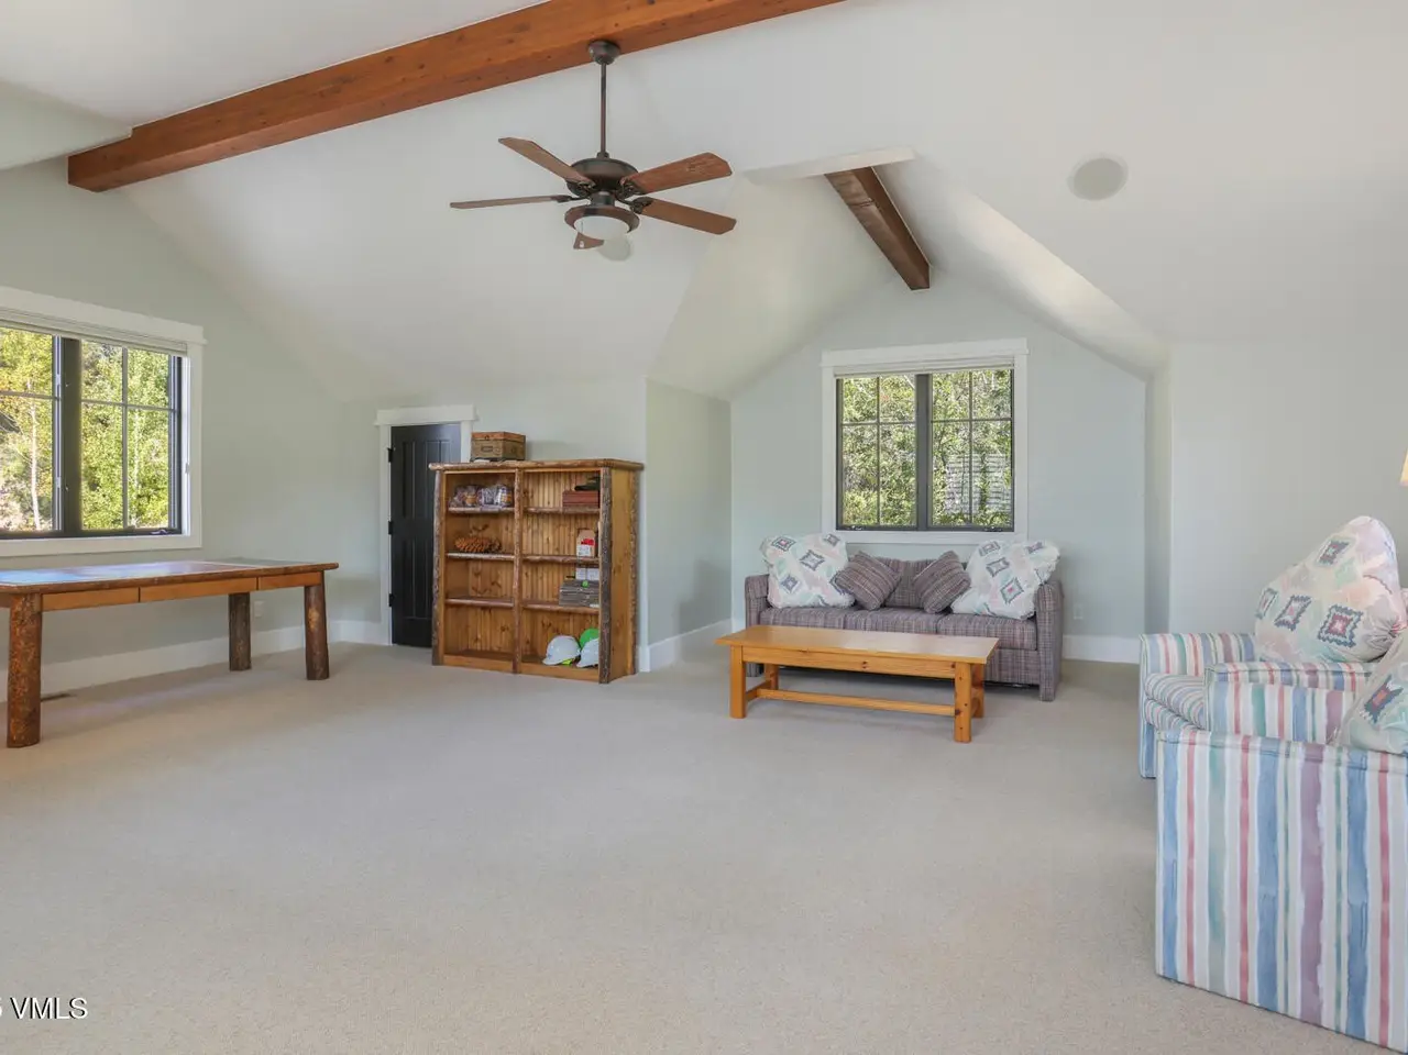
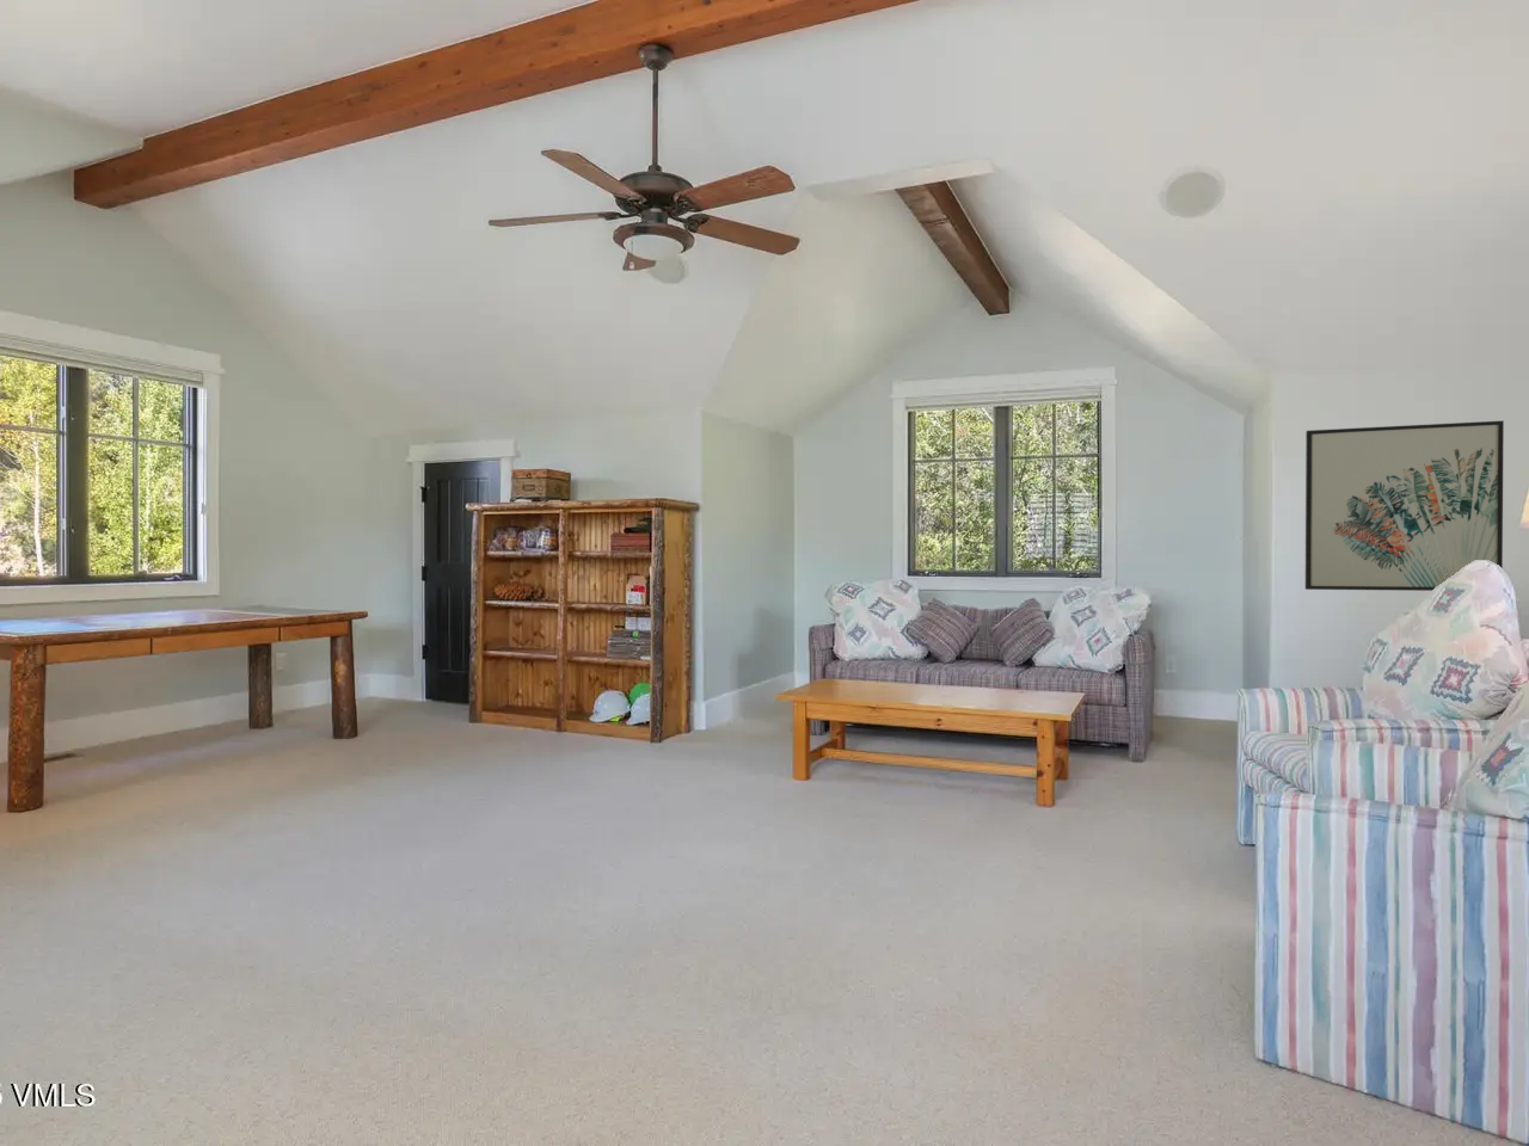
+ wall art (1400, 507)
